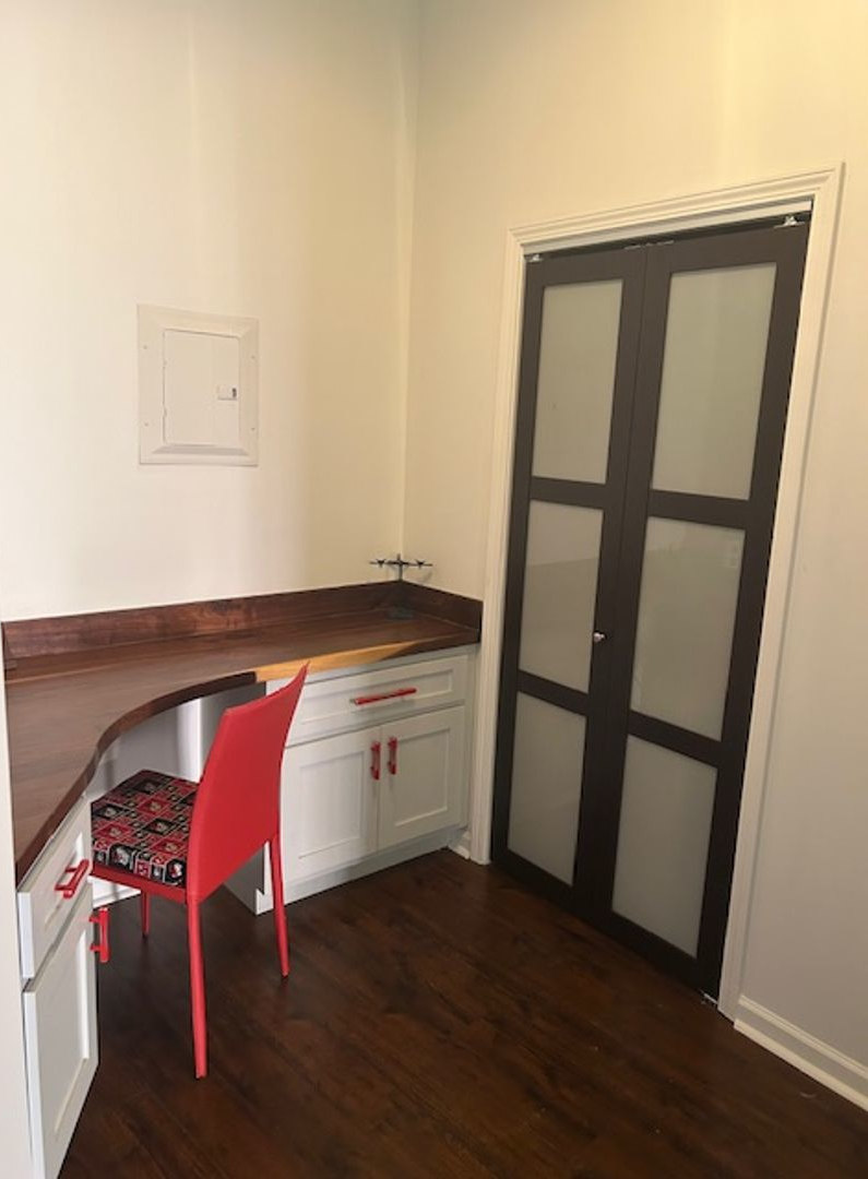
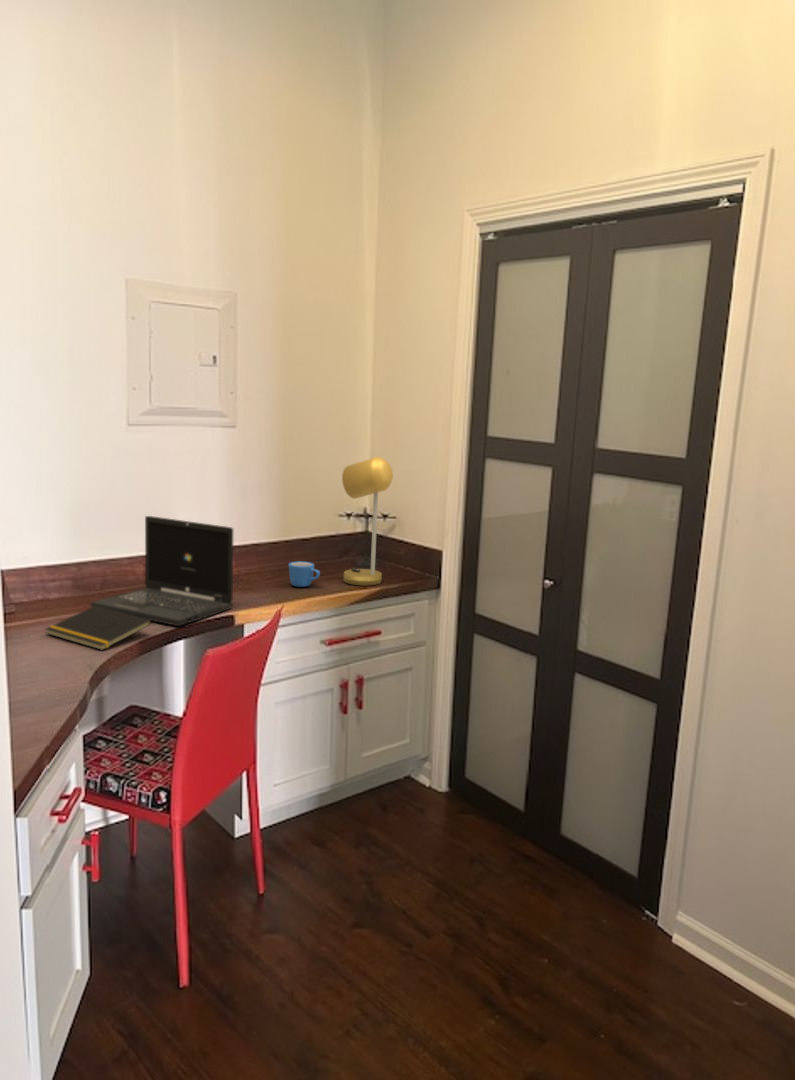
+ laptop (162, 567)
+ notepad (98, 626)
+ desk lamp (373, 519)
+ mug (304, 575)
